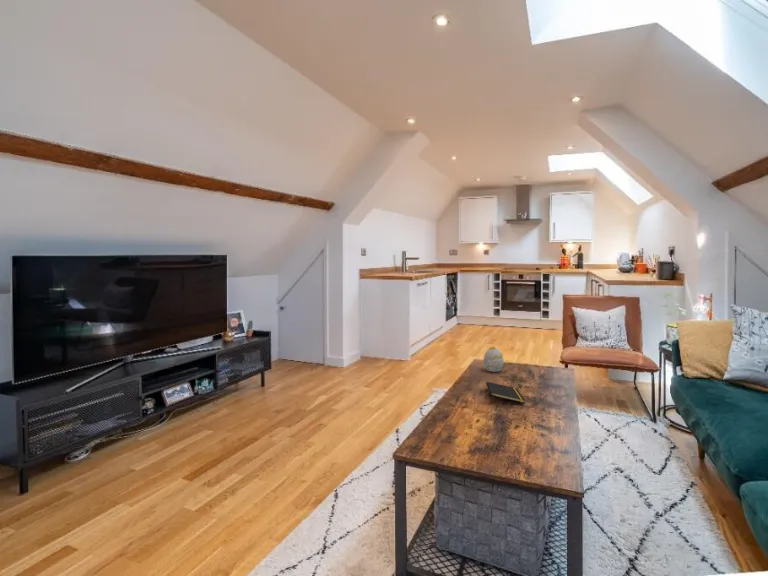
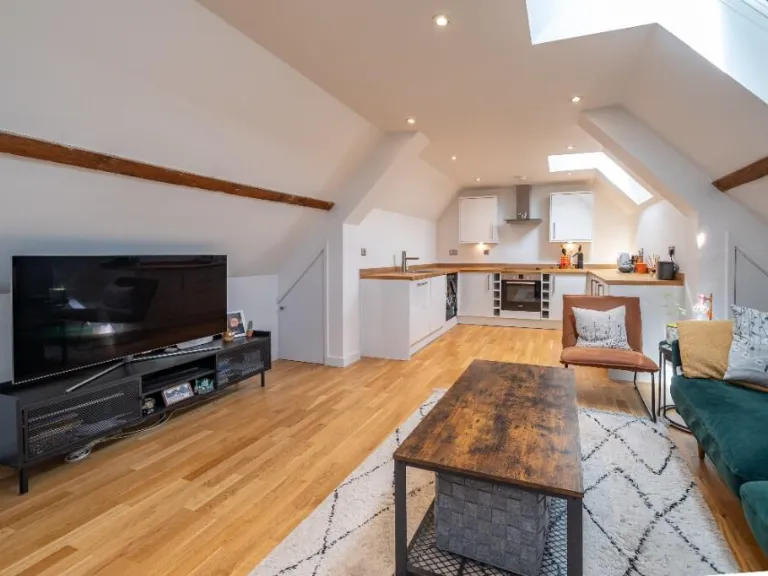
- notepad (504, 391)
- decorative egg (493, 358)
